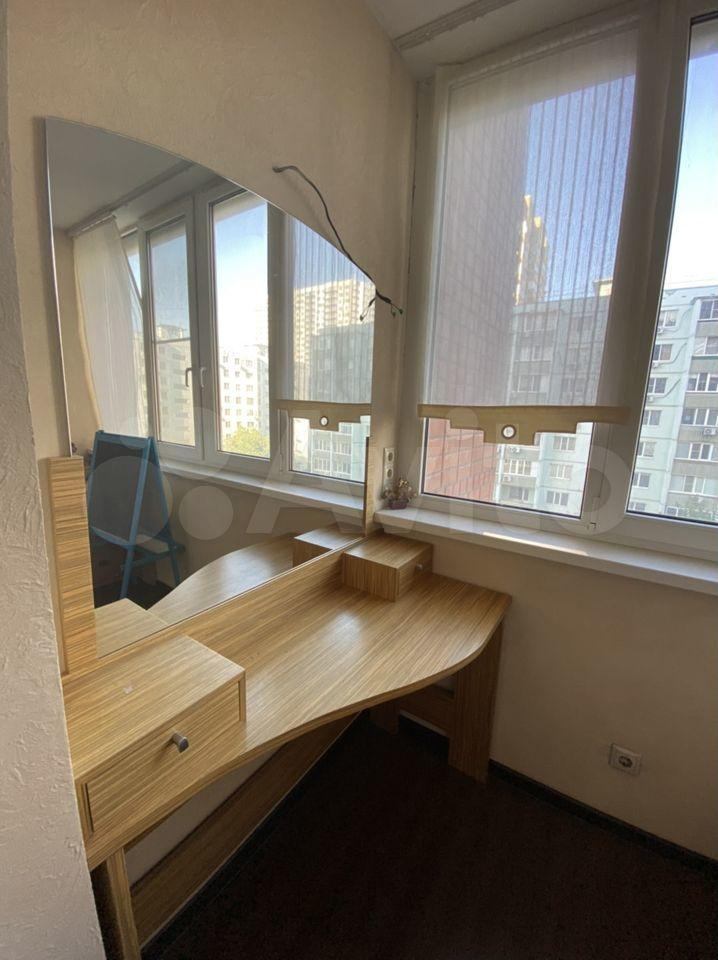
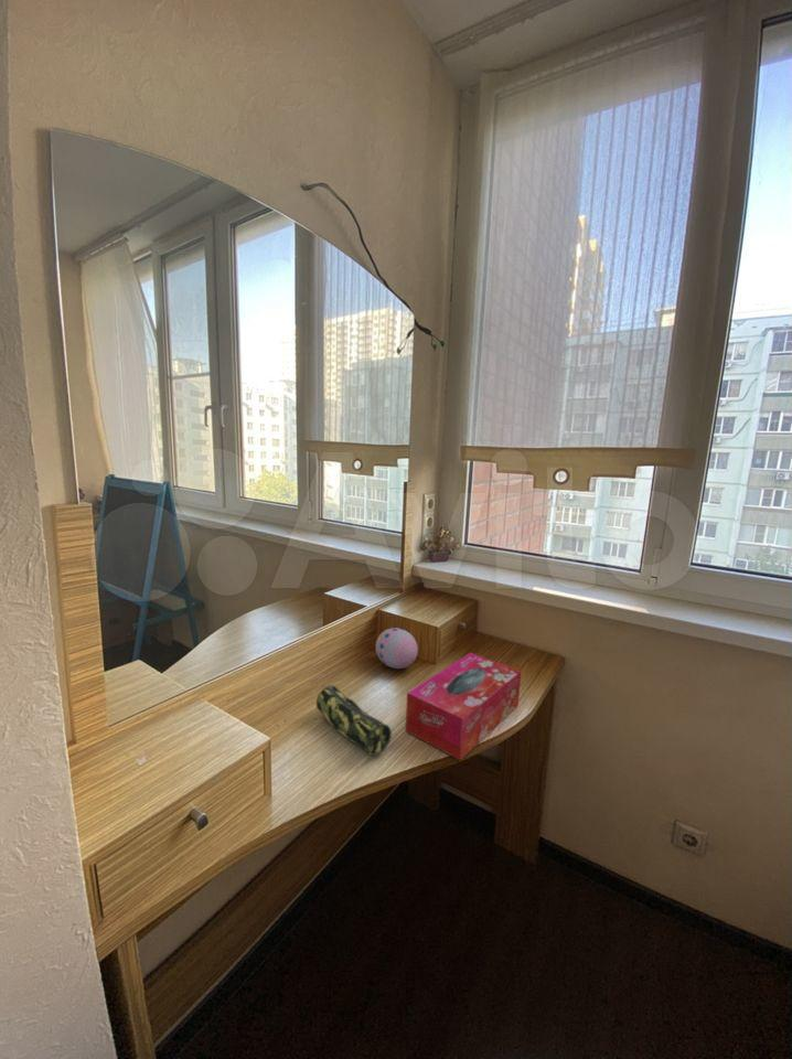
+ decorative egg (396, 648)
+ pencil case (350, 717)
+ tissue box (465, 699)
